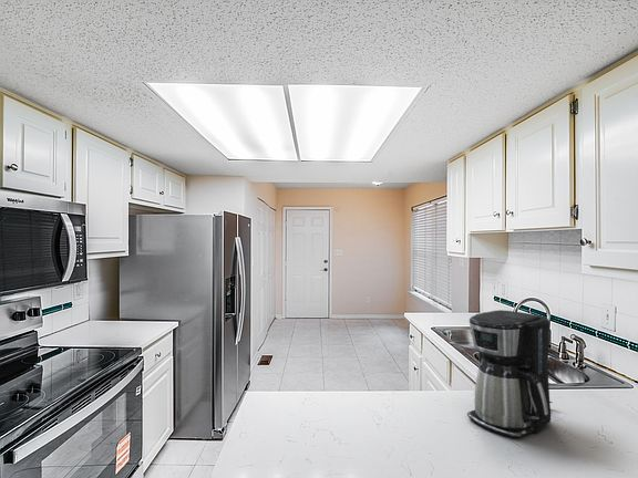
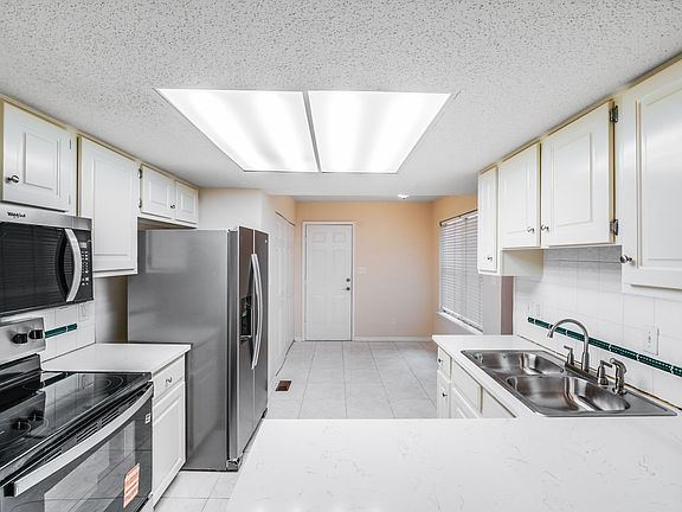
- coffee maker (522, 367)
